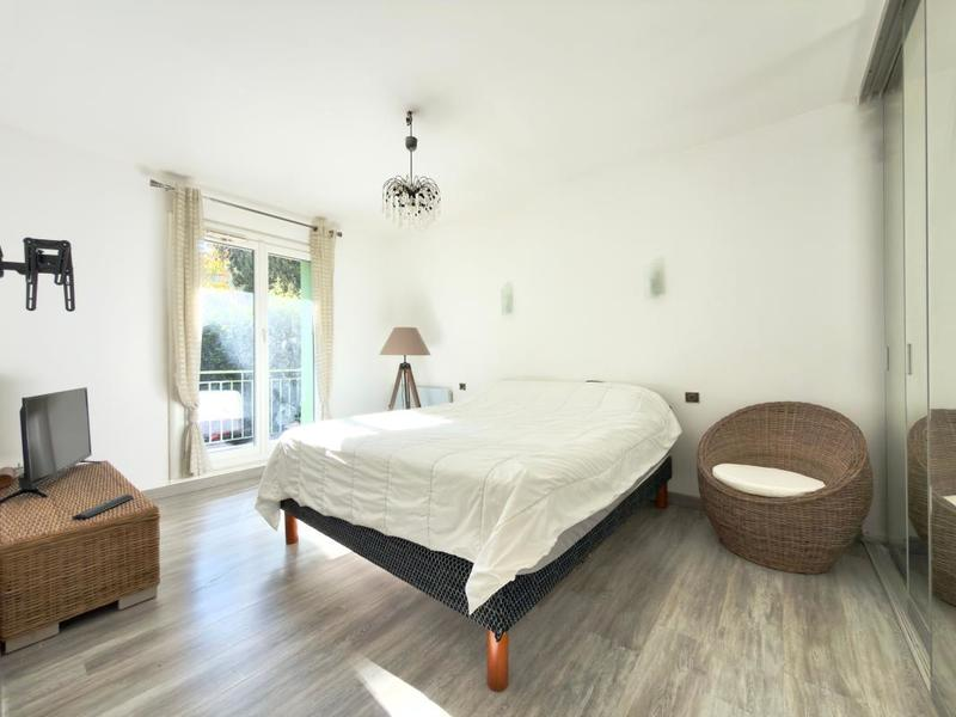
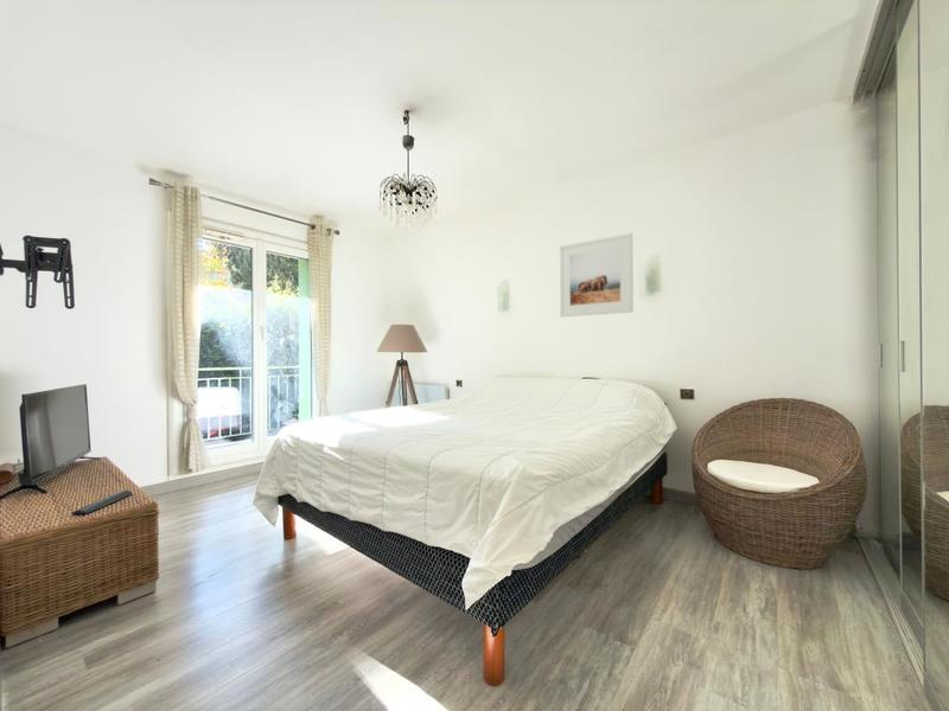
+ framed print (594, 277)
